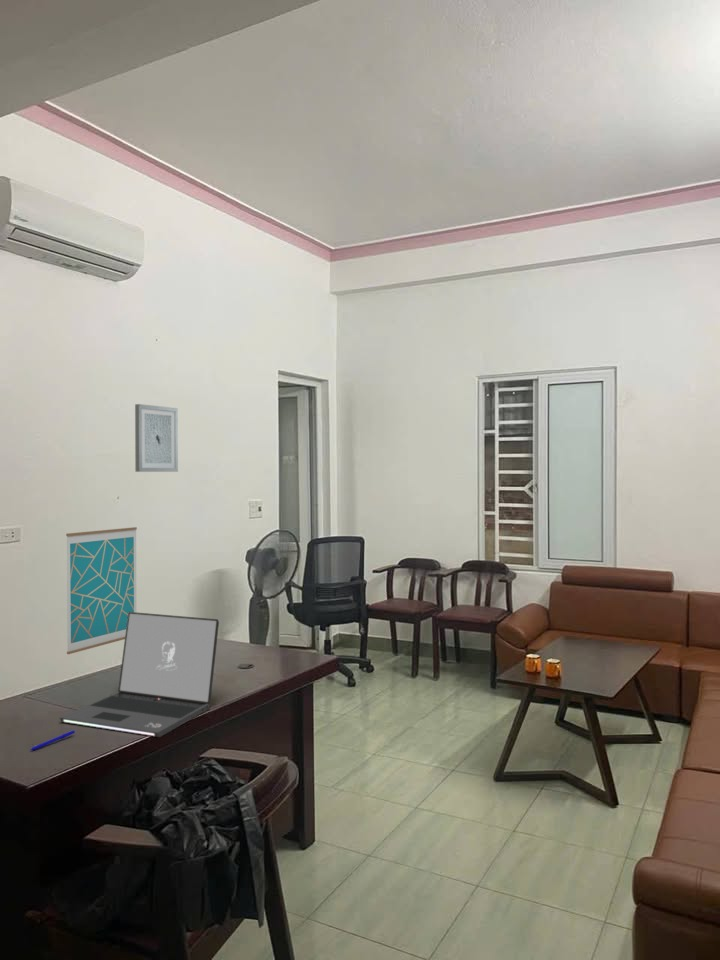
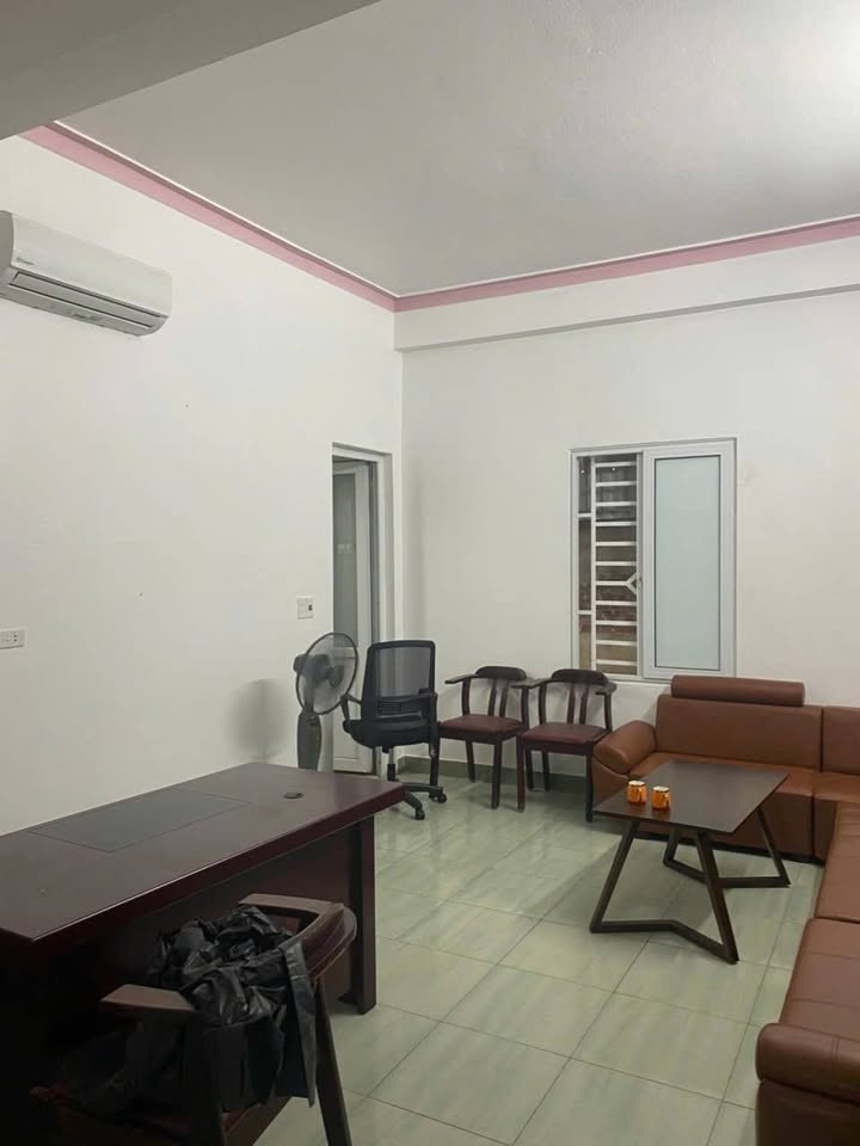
- laptop (142, 668)
- wall art (157, 439)
- pen (52, 740)
- wall art (103, 587)
